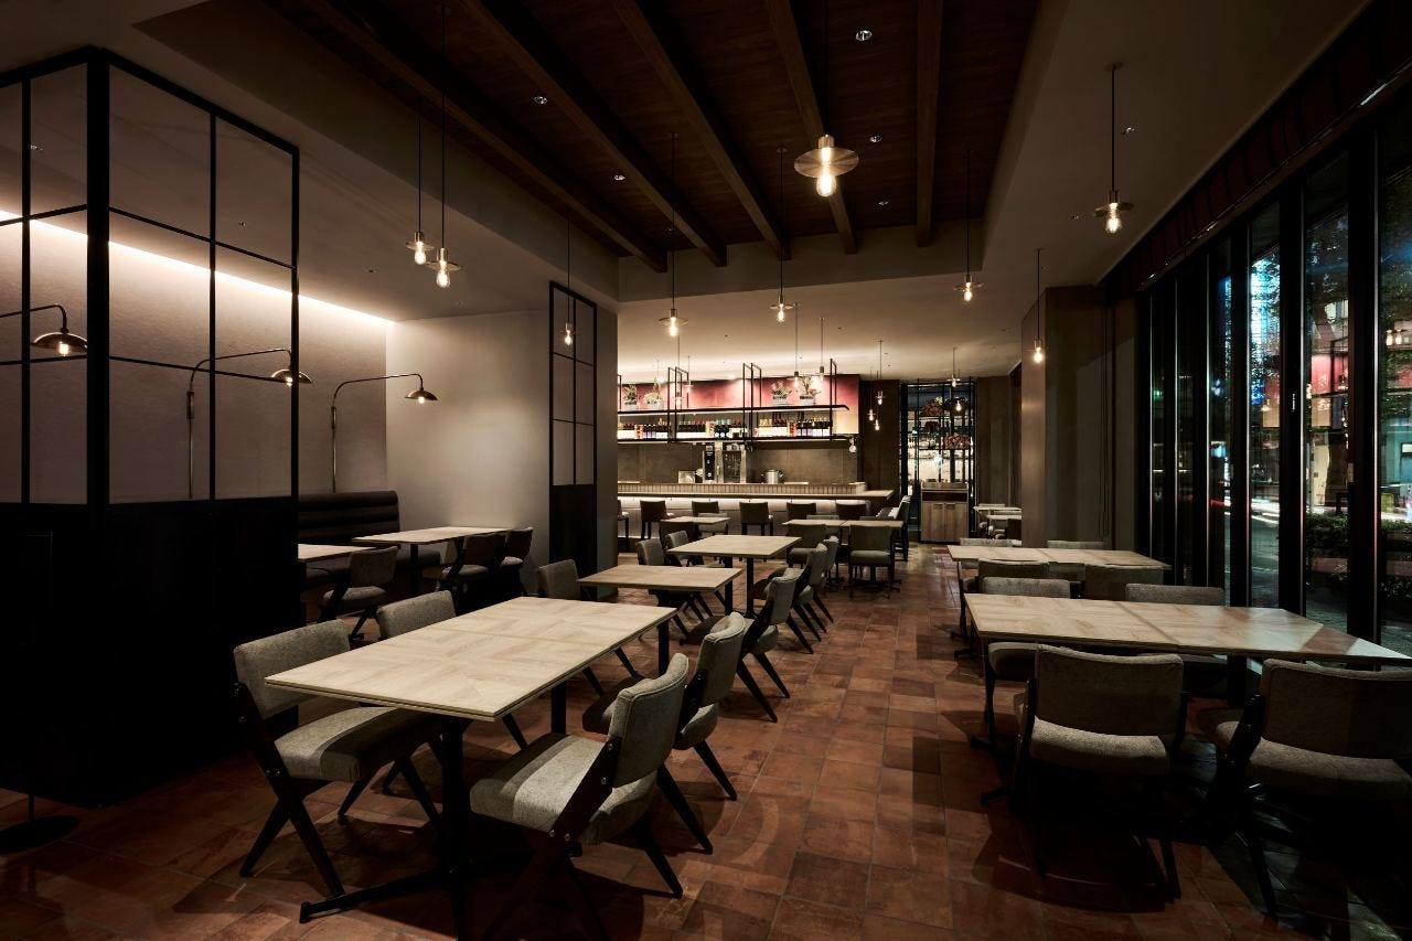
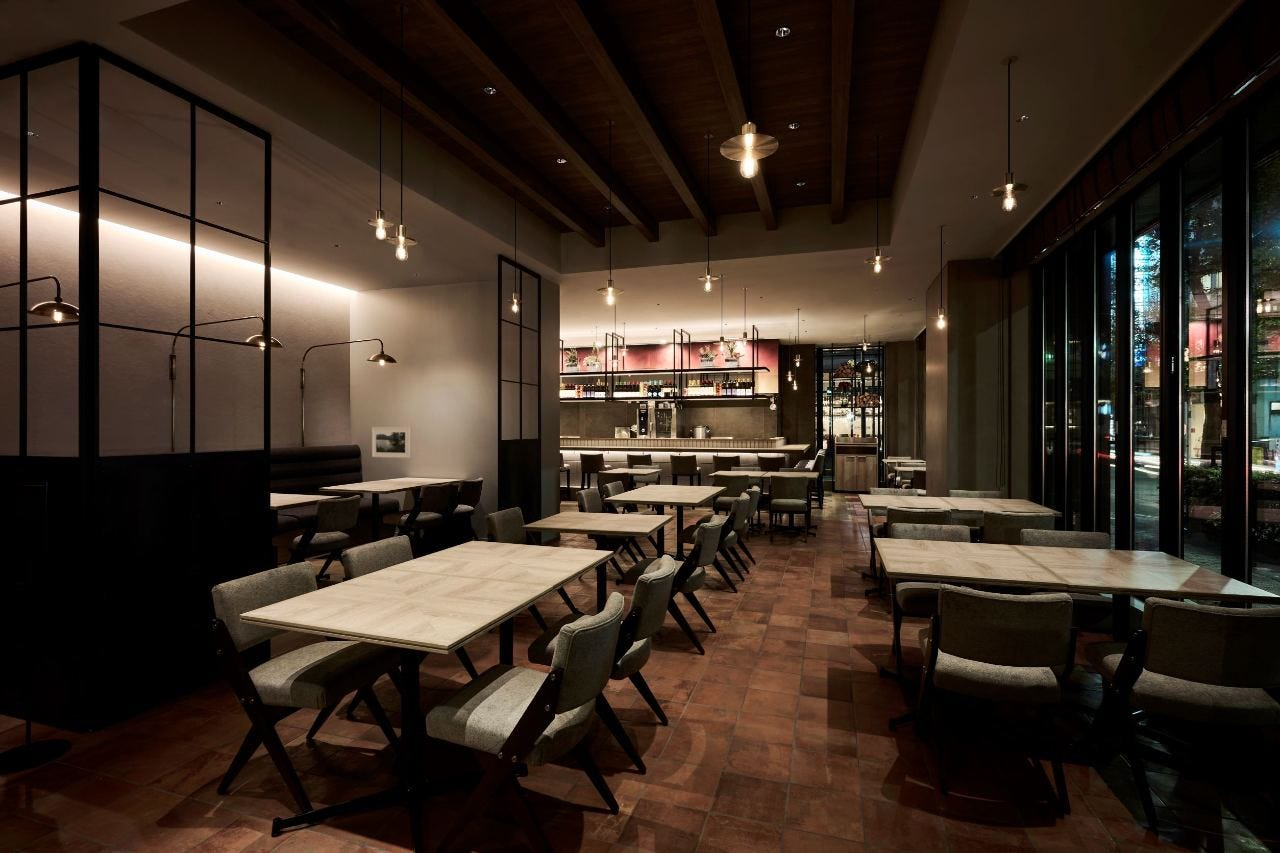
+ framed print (390, 442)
